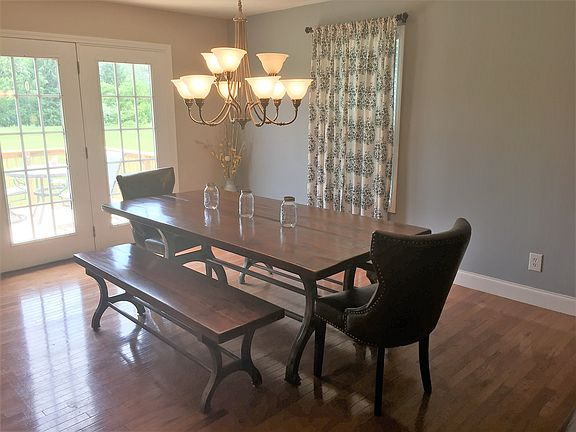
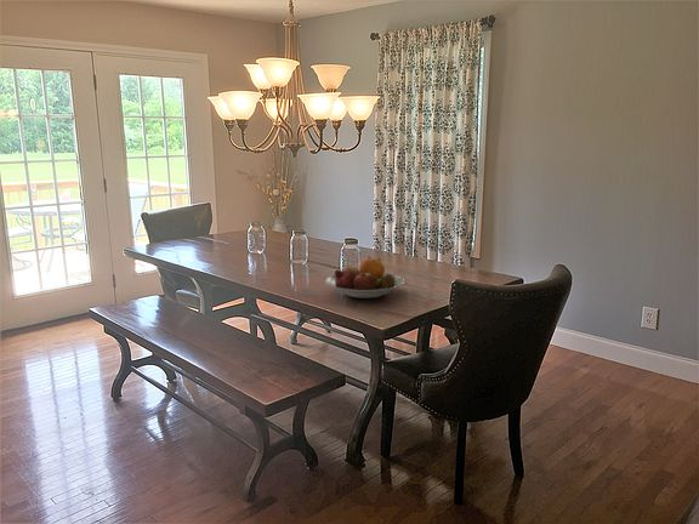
+ fruit bowl (364, 277)
